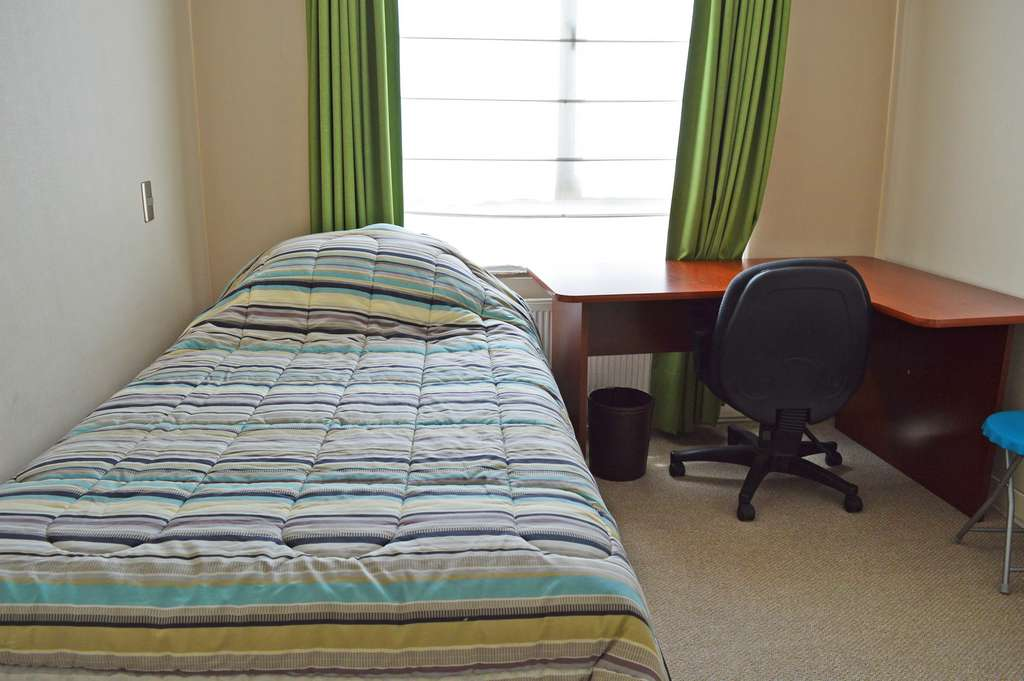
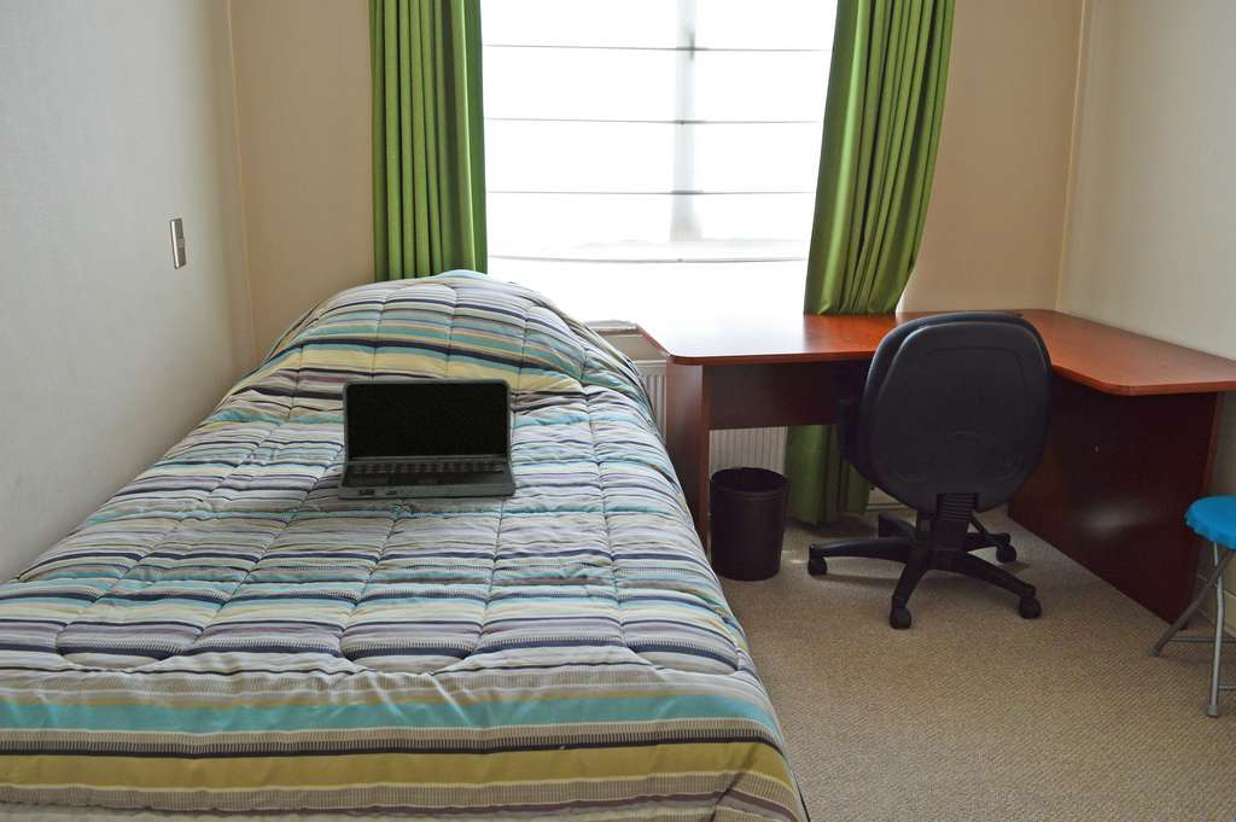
+ laptop (421, 433)
